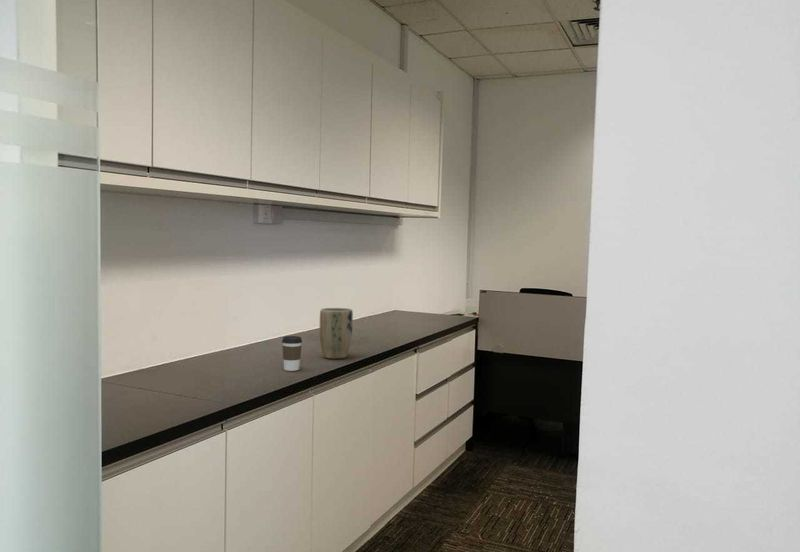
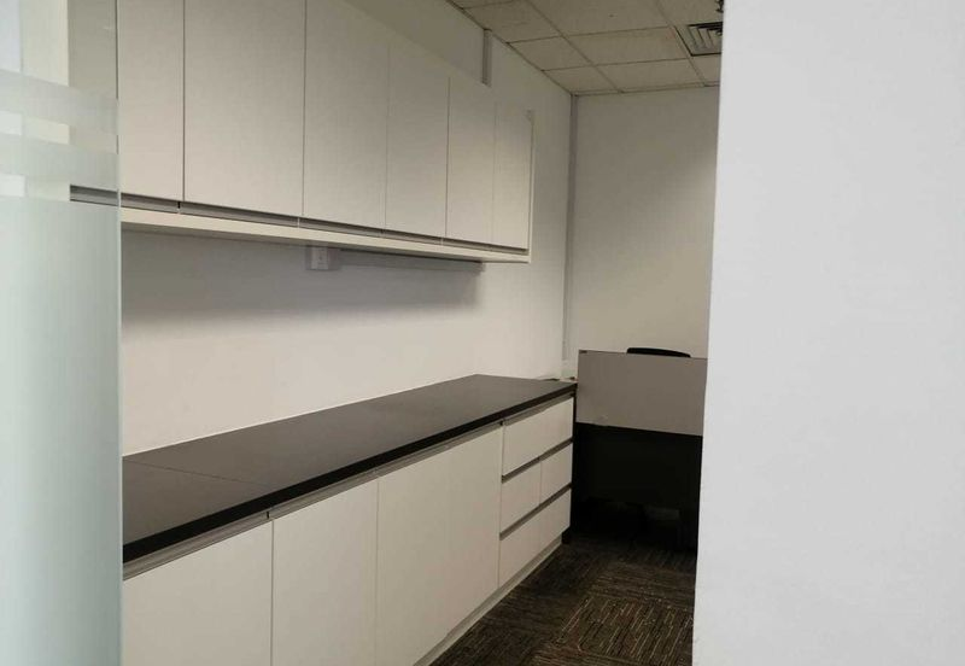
- plant pot (336, 333)
- coffee cup (291, 353)
